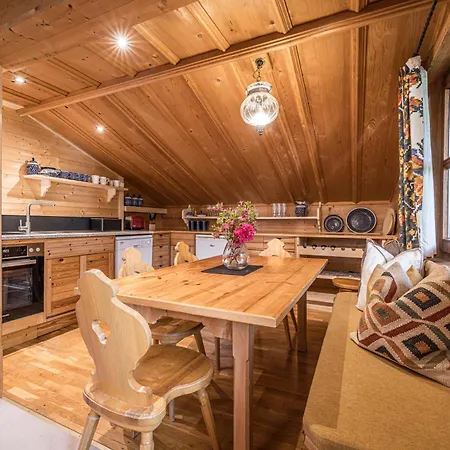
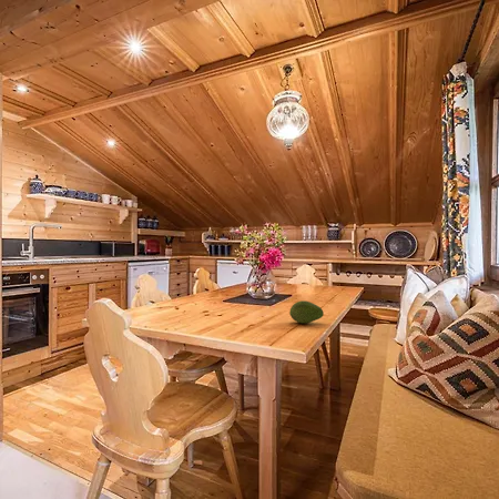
+ fruit (306, 312)
